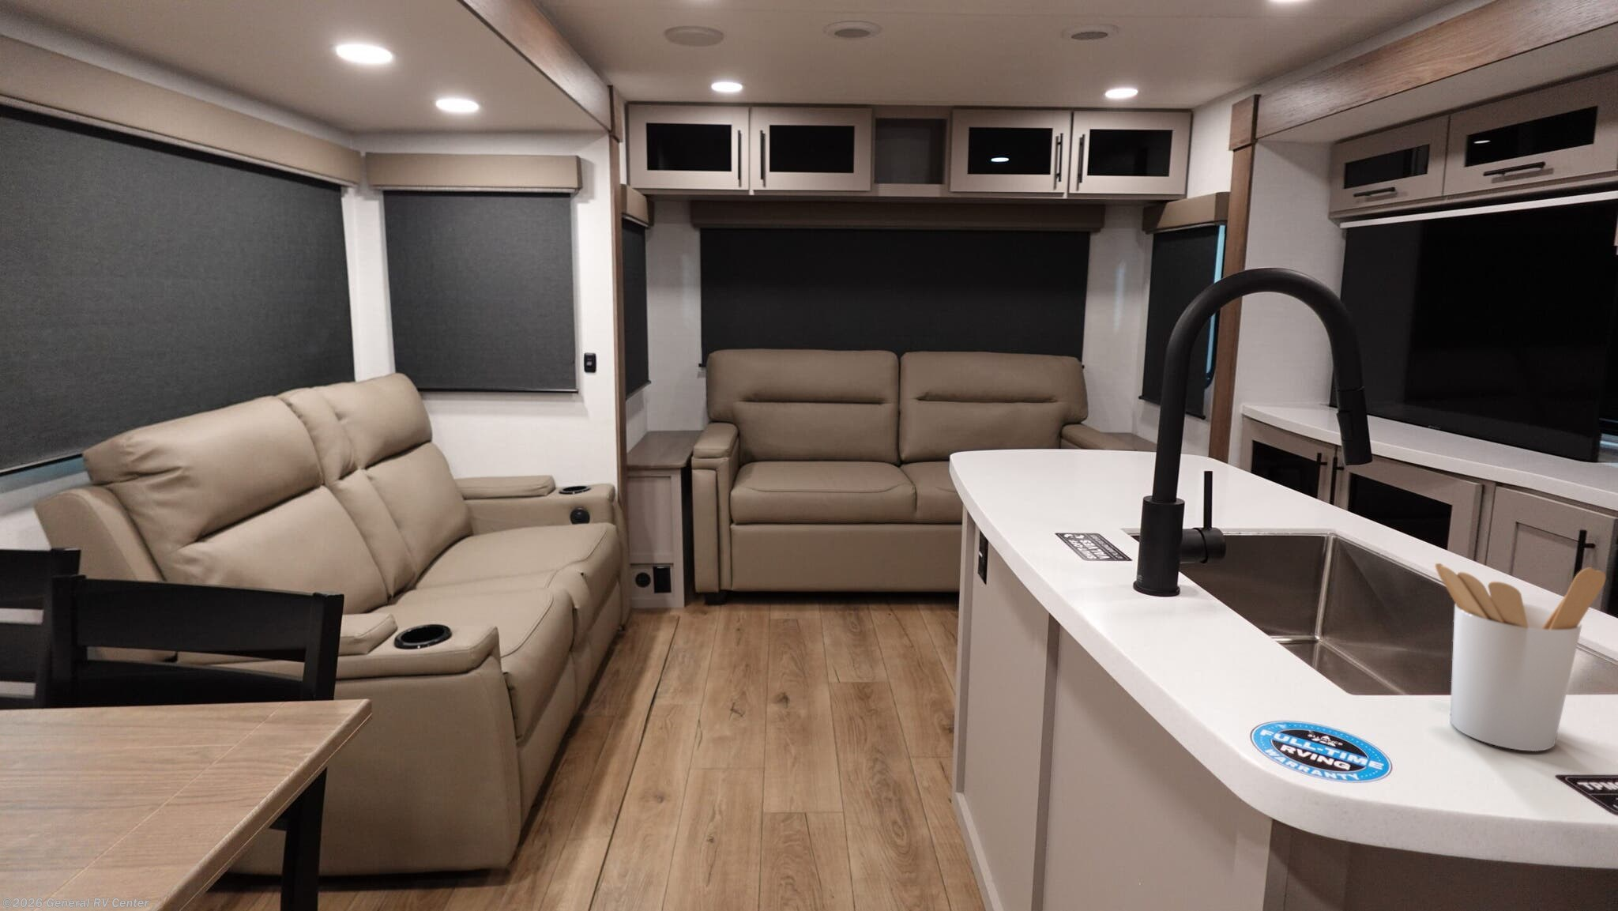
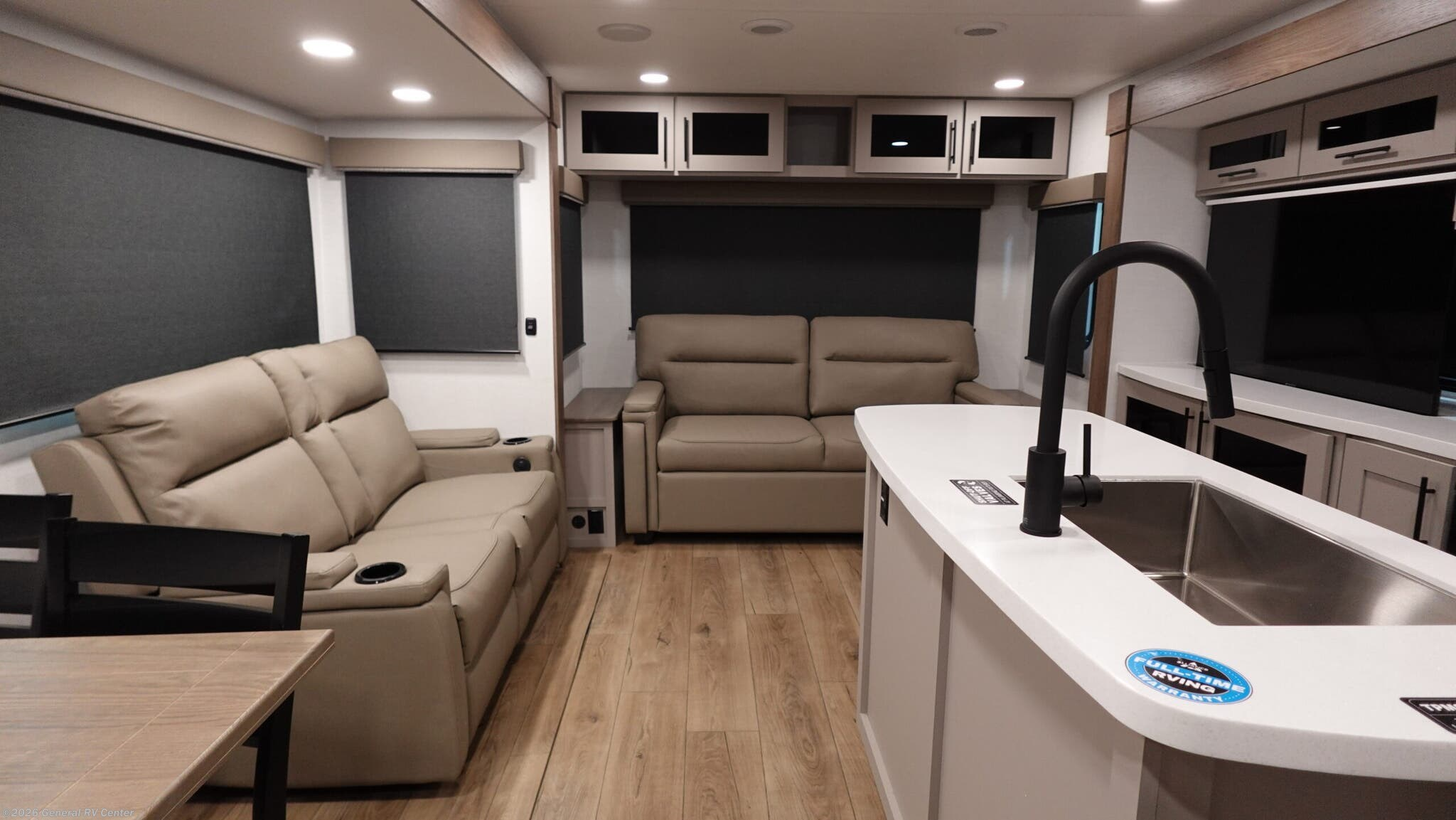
- utensil holder (1499, 649)
